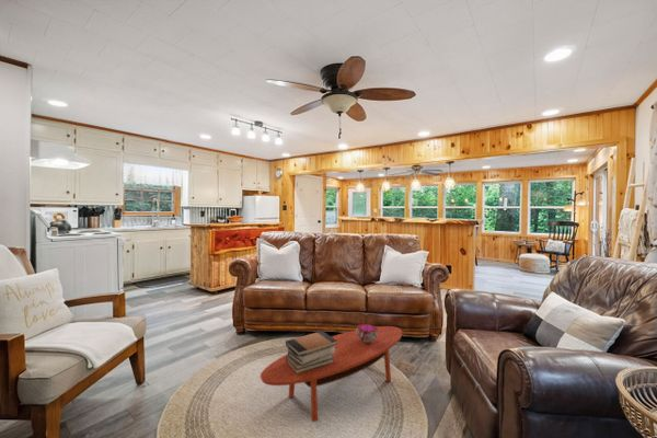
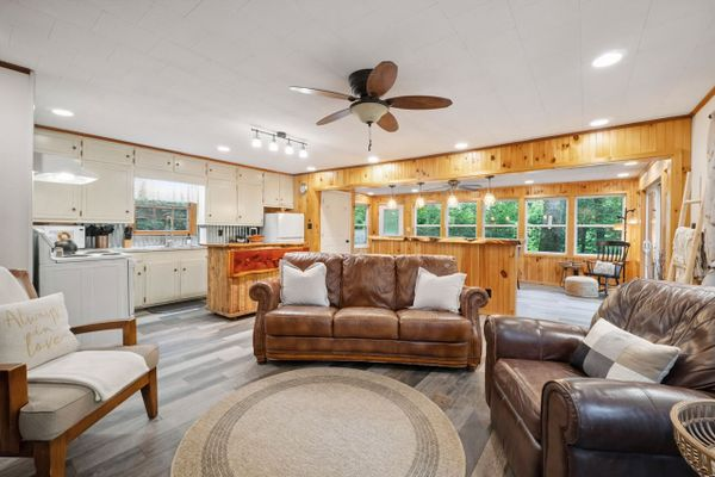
- book stack (311, 350)
- coffee table (342, 368)
- decorative bowl (367, 334)
